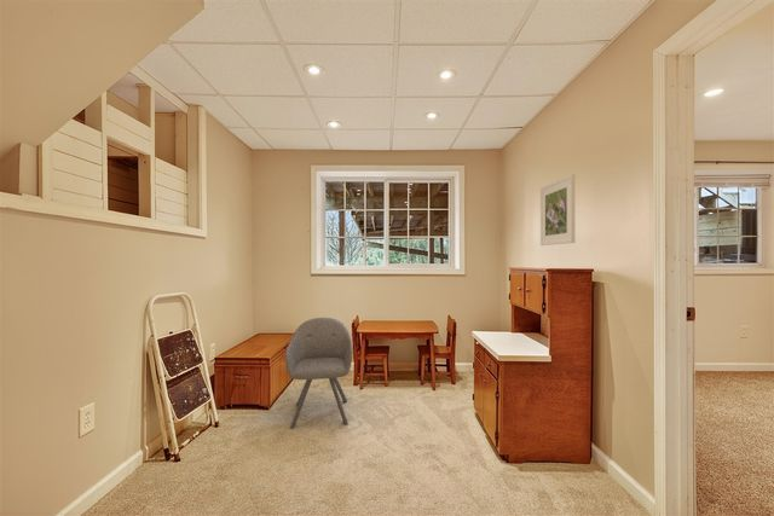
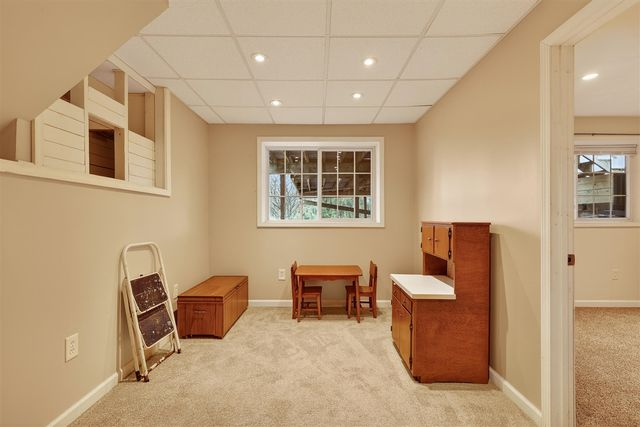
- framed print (555, 213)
- chair (320, 366)
